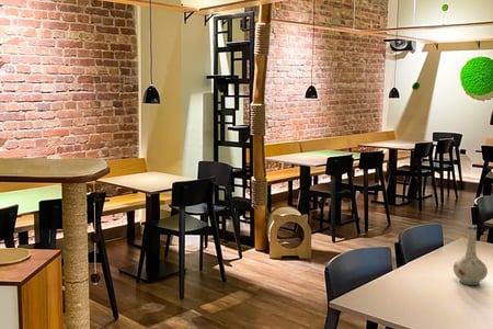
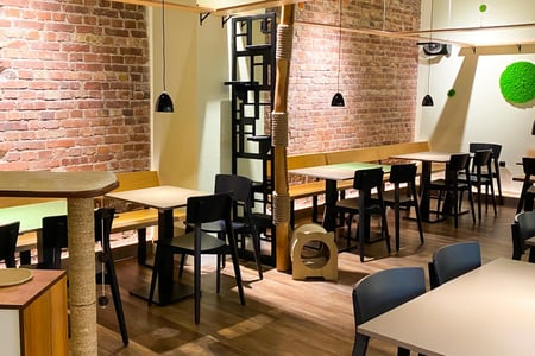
- vase (470, 253)
